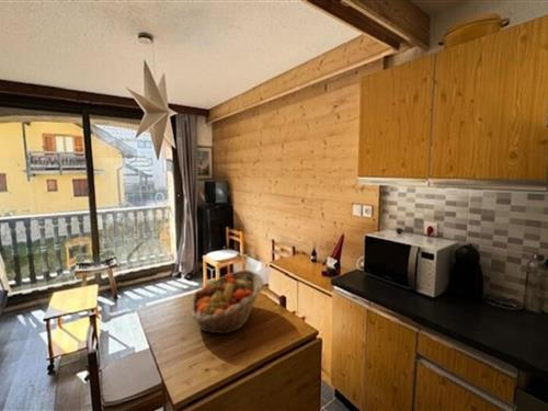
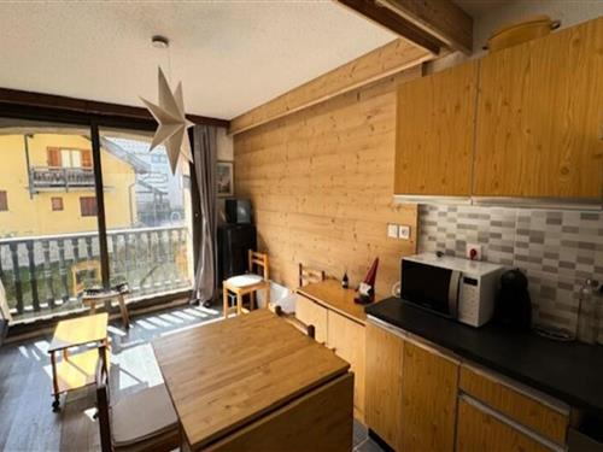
- fruit basket (227, 298)
